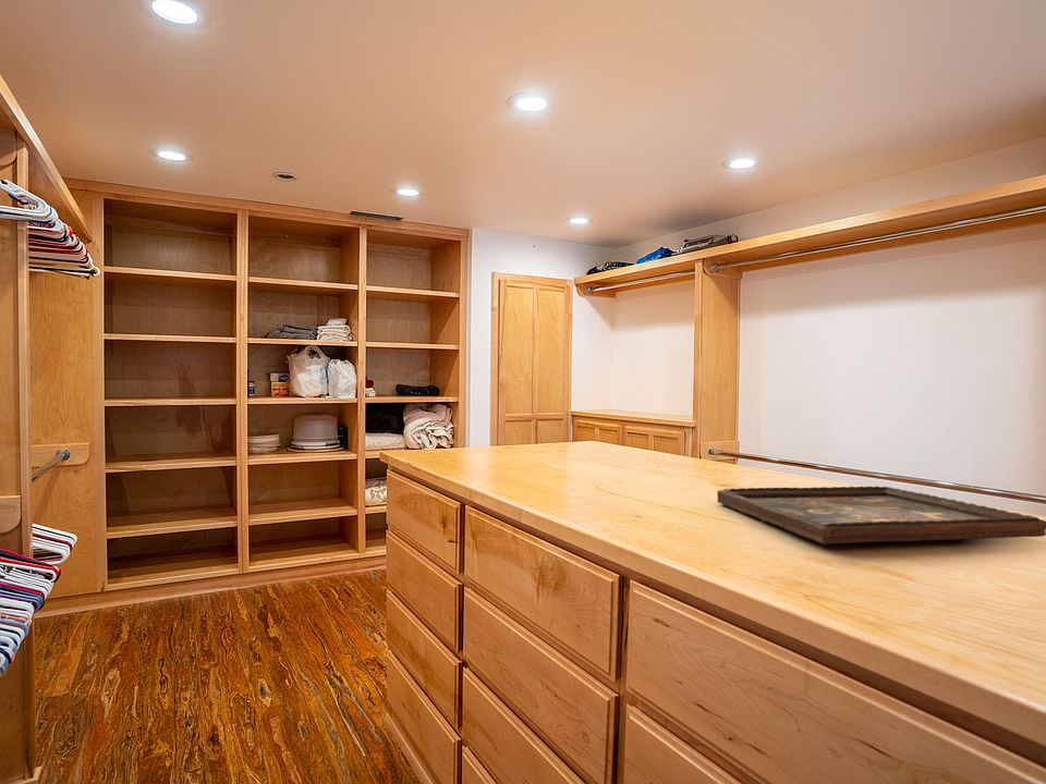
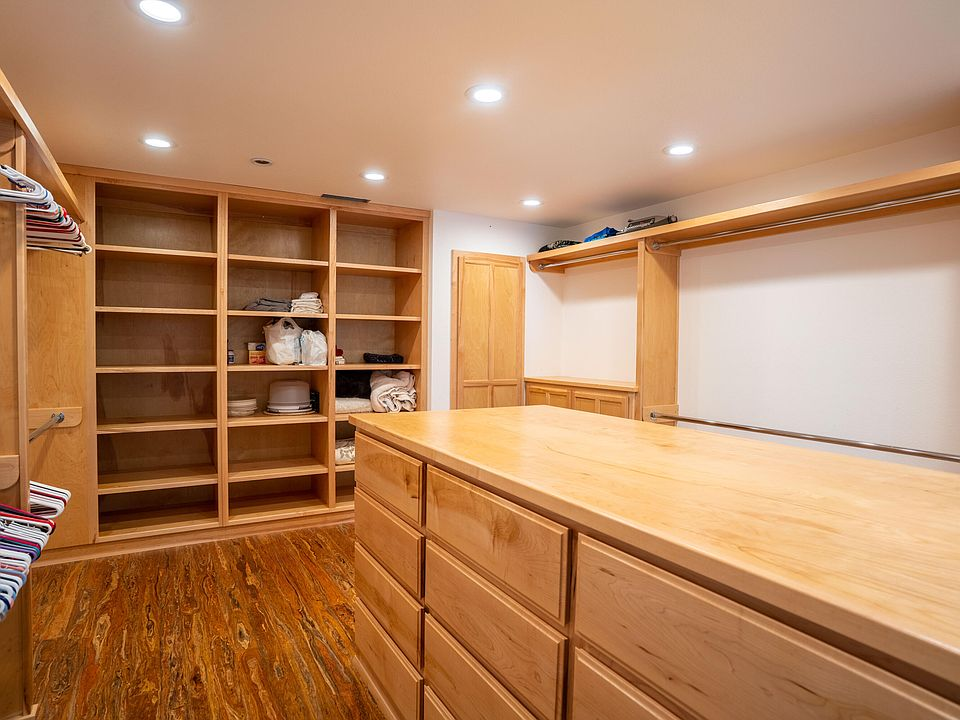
- decorative tray (861, 510)
